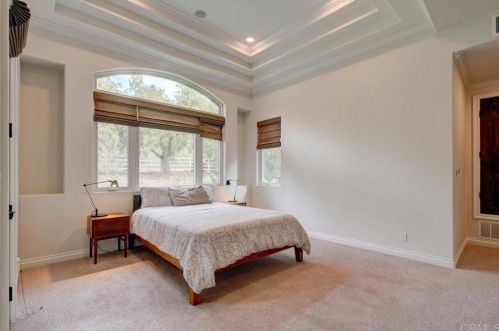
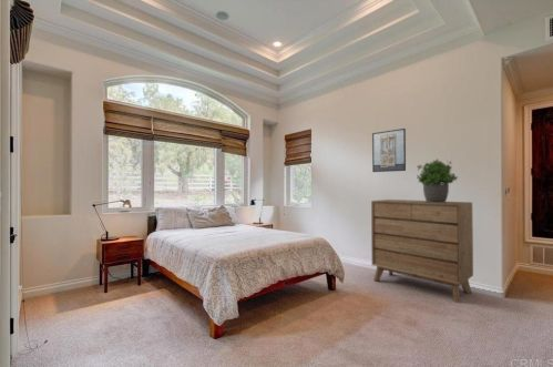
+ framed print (388, 151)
+ dresser (419, 243)
+ potted plant (436, 180)
